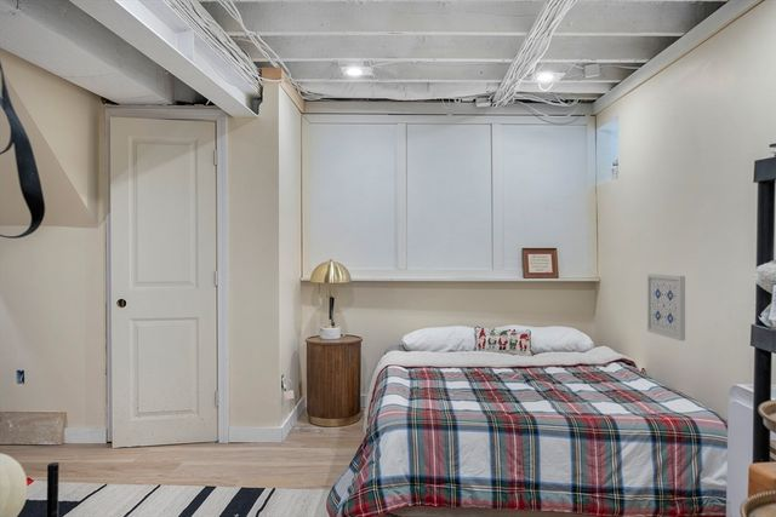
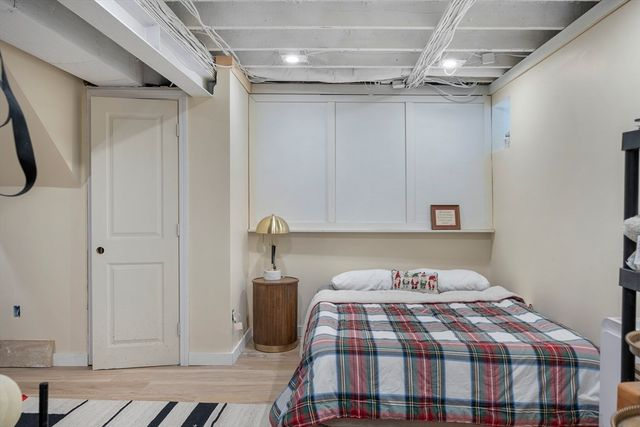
- wall art (664, 305)
